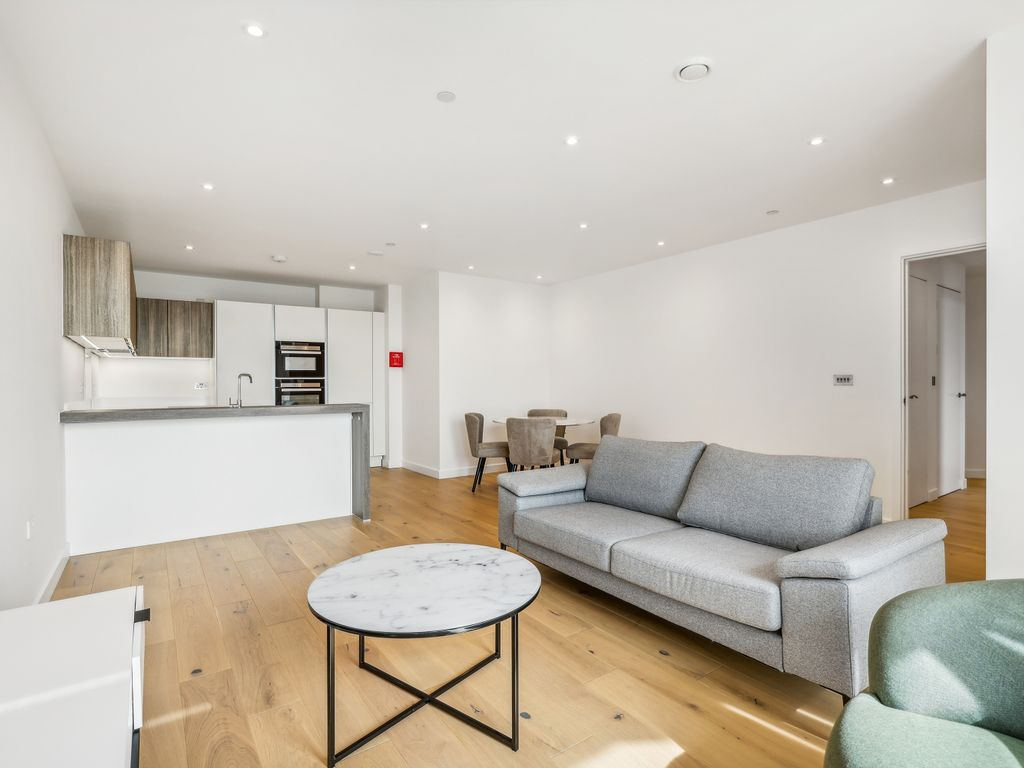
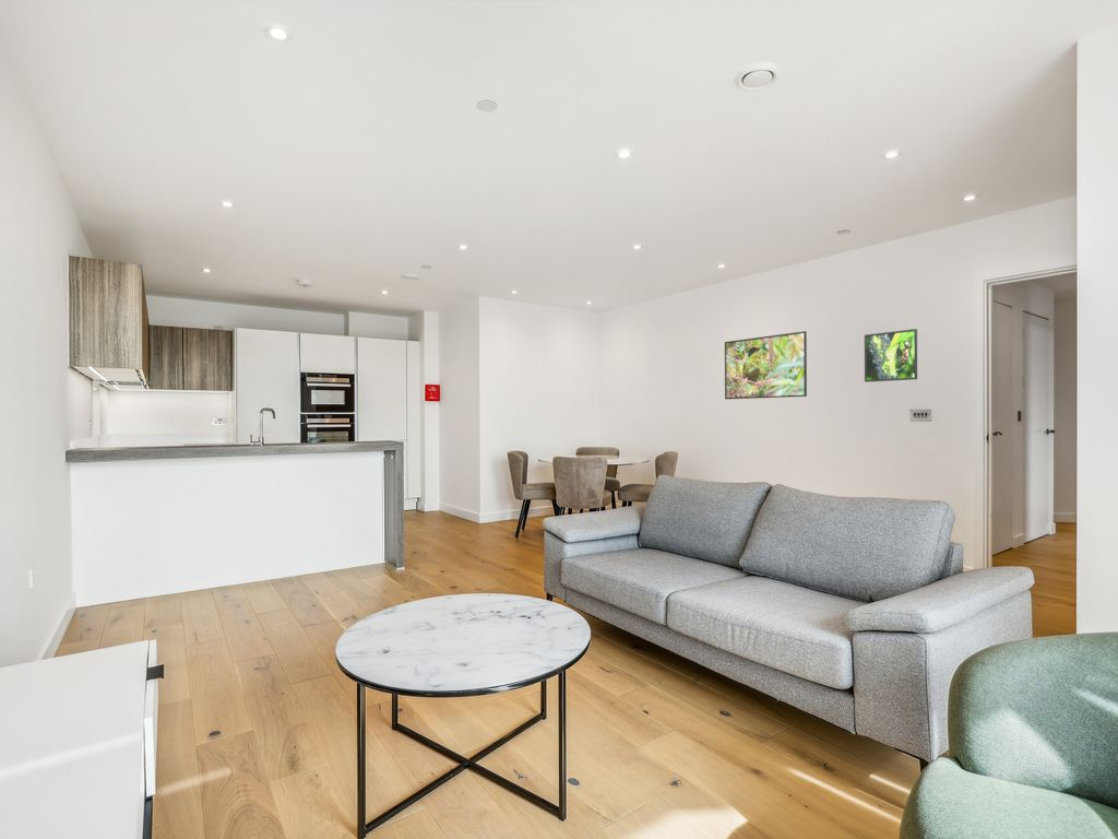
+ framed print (762, 367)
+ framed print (890, 356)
